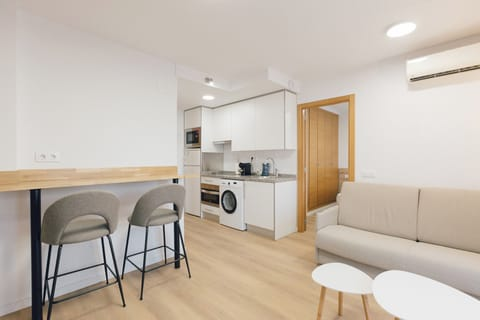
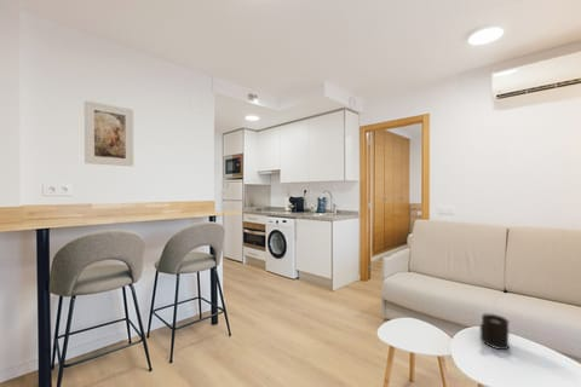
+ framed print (110, 134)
+ mug (491, 331)
